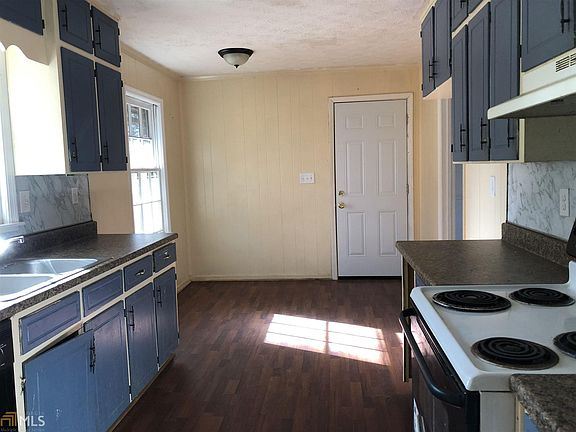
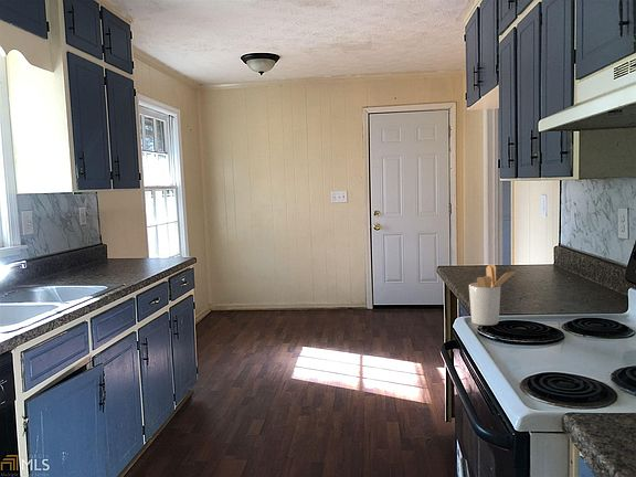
+ utensil holder (492, 295)
